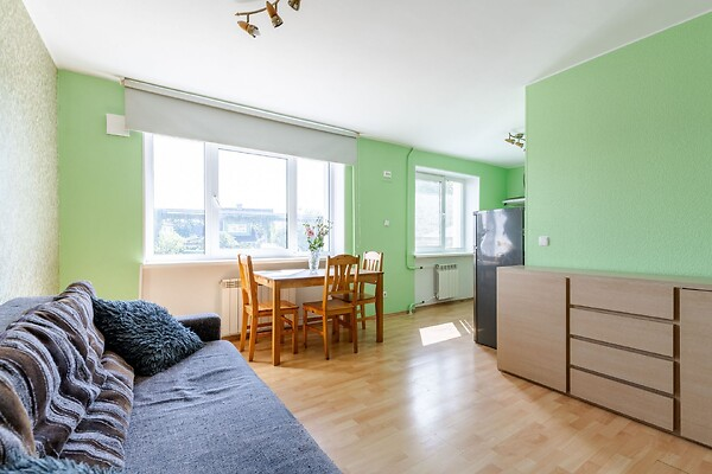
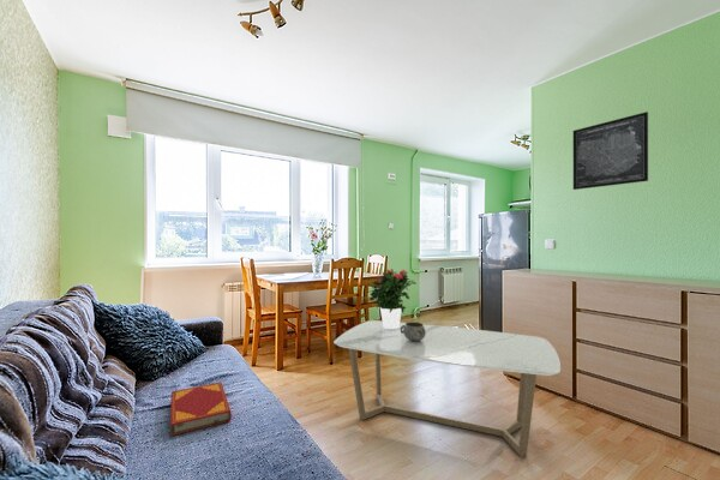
+ coffee table (440, 362)
+ hardback book (199, 404)
+ decorative bowl (415, 331)
+ potted flower (392, 298)
+ wall art (607, 154)
